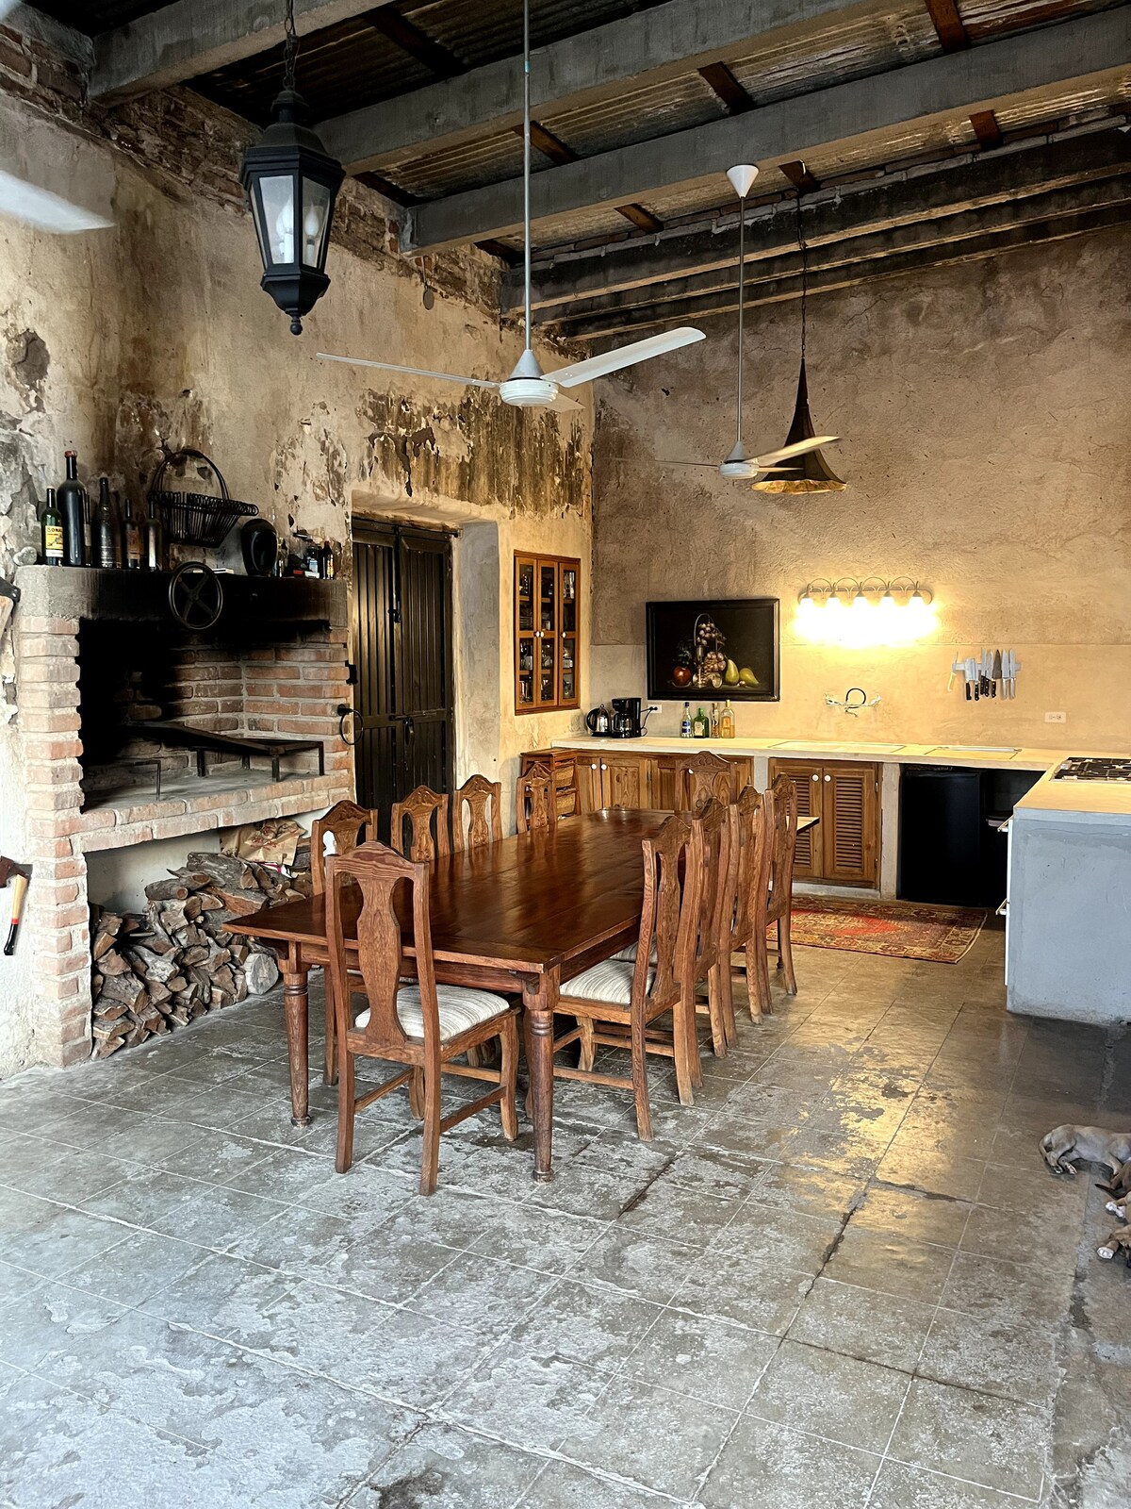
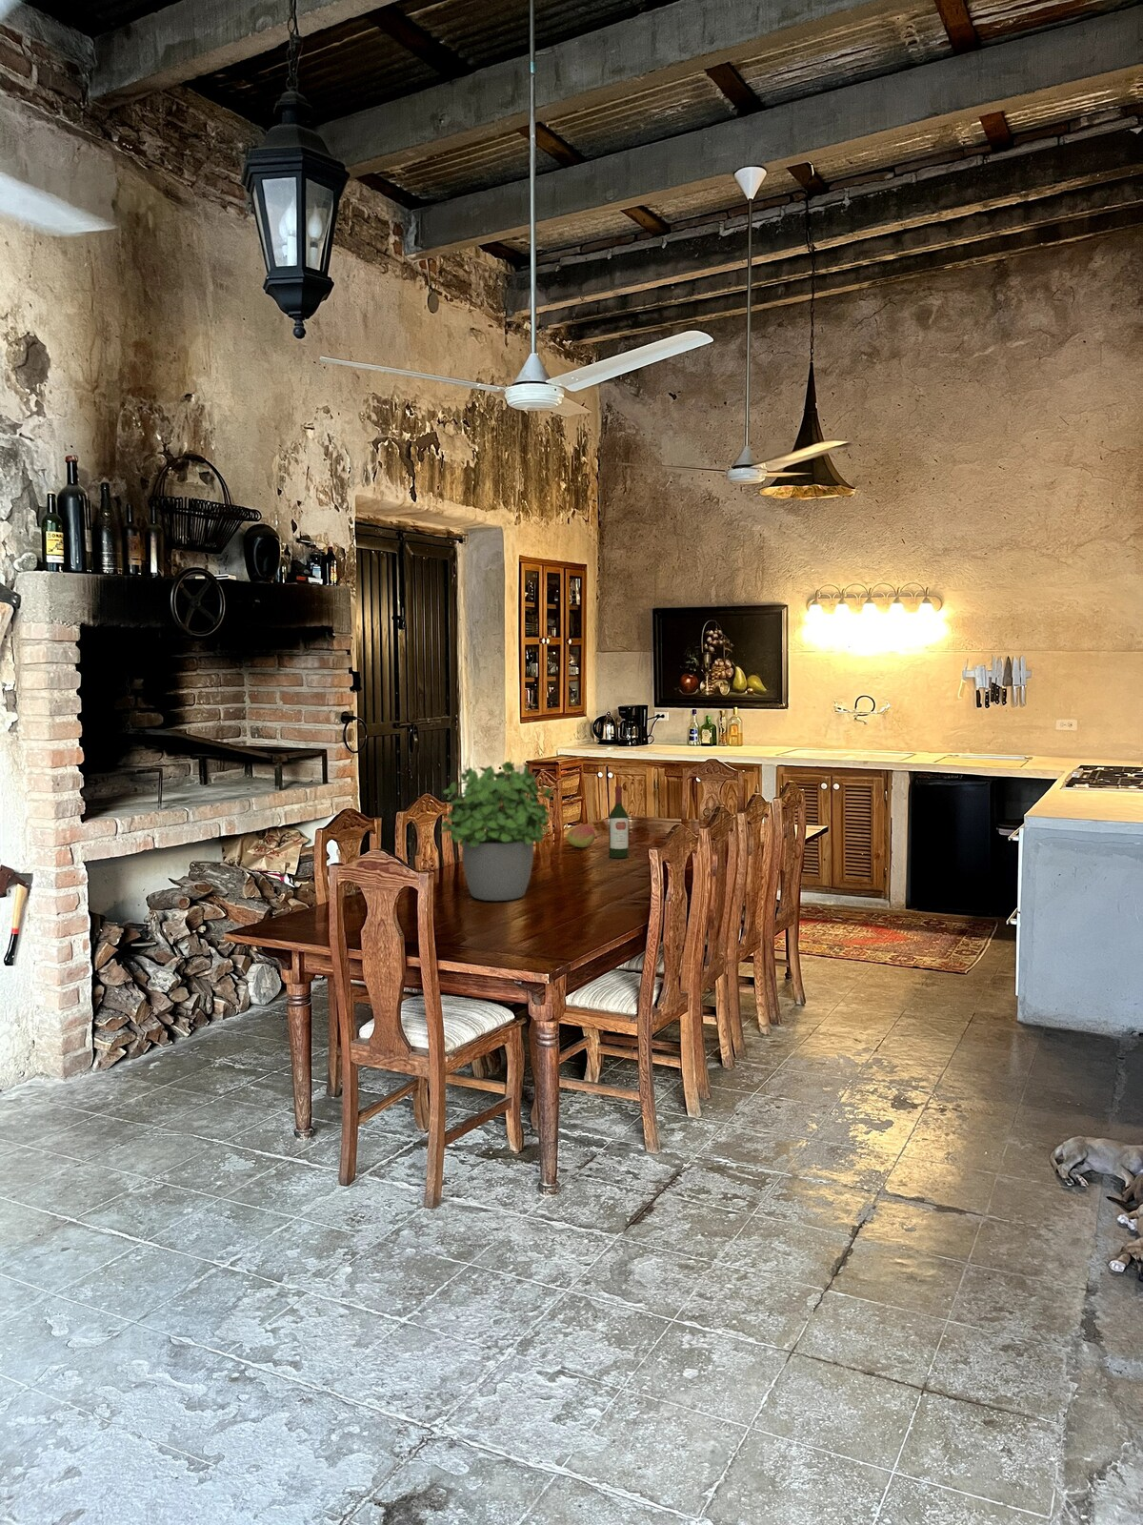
+ potted plant (498, 826)
+ fruit (582, 836)
+ wine bottle (618, 821)
